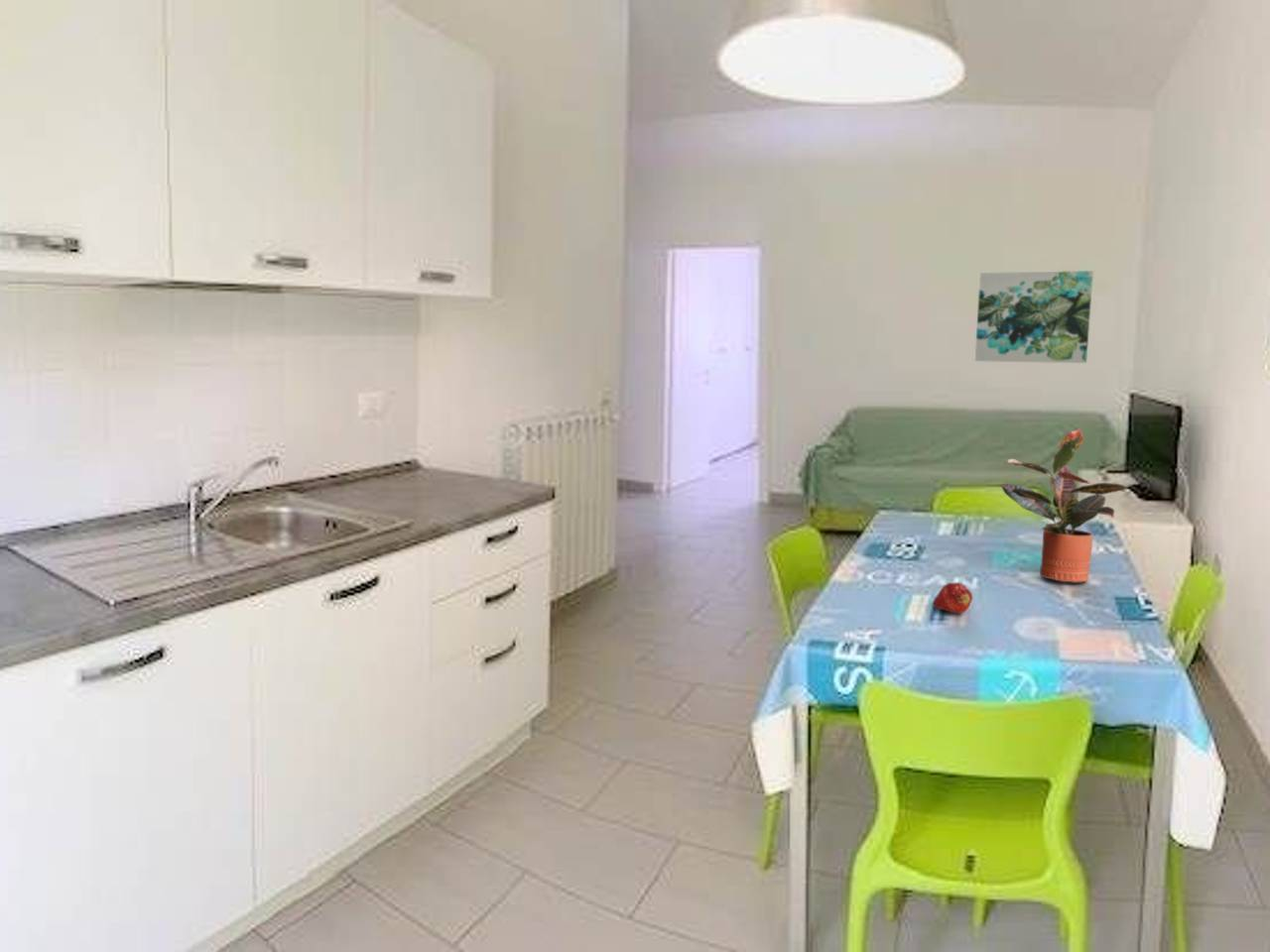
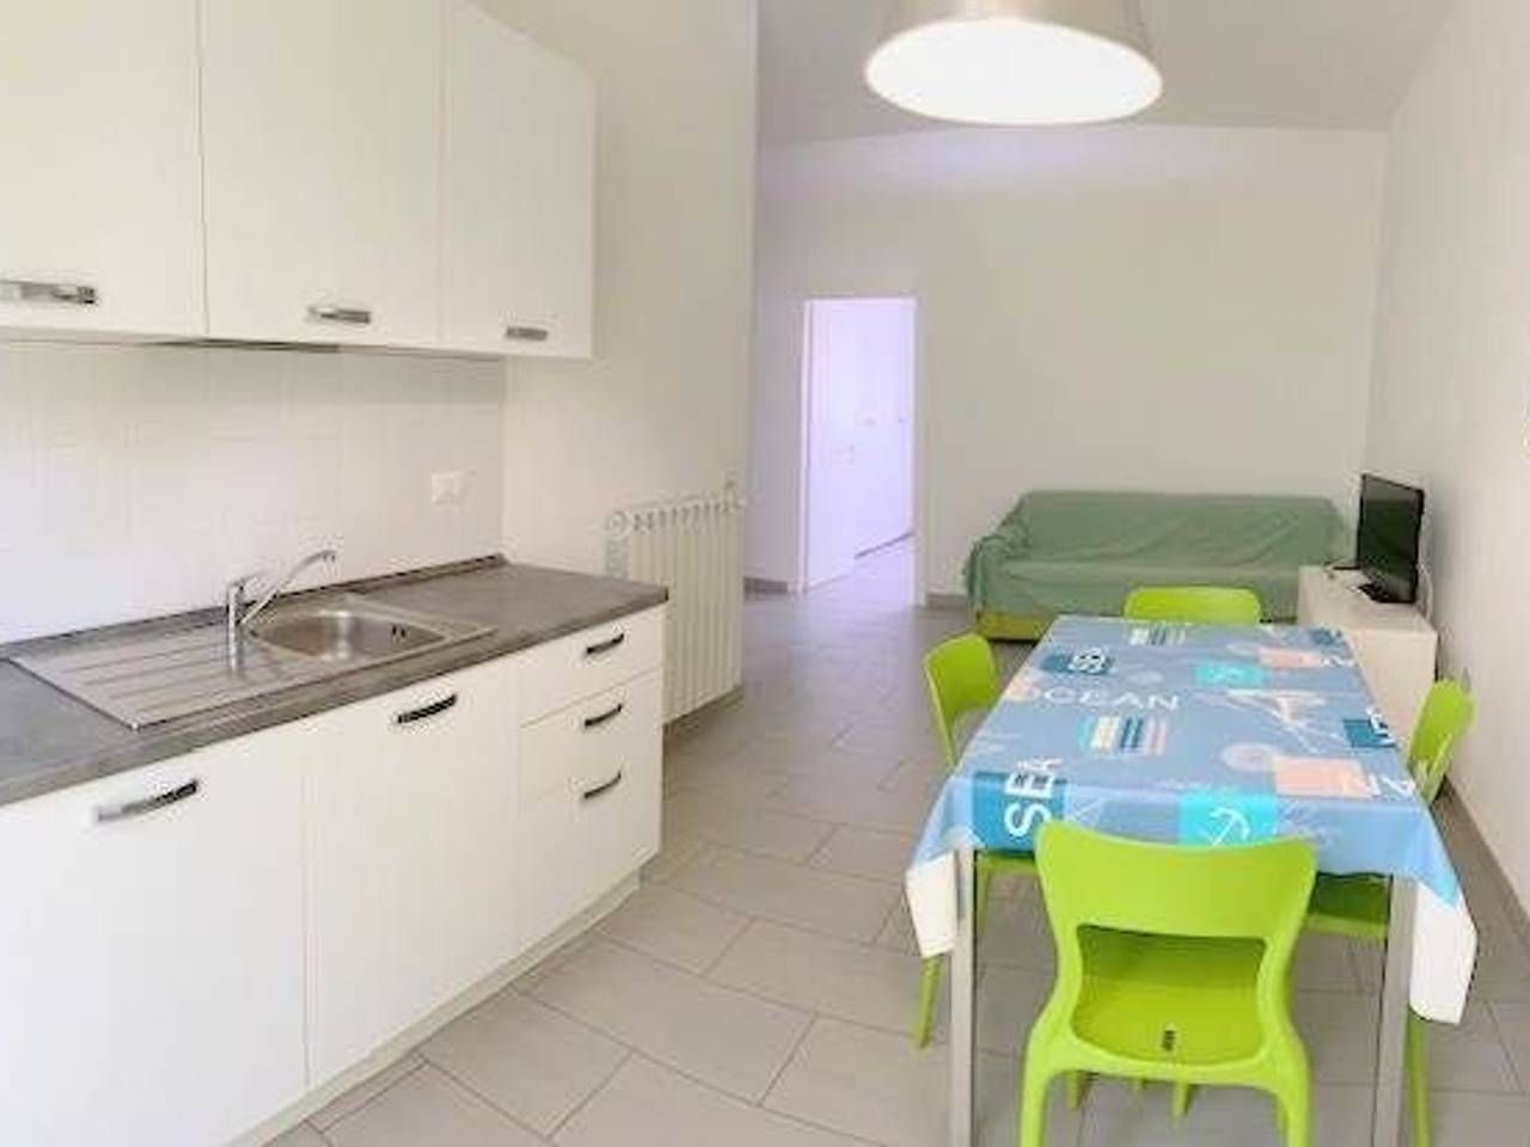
- wall art (1032, 316)
- fruit (953, 597)
- potted plant (1056, 506)
